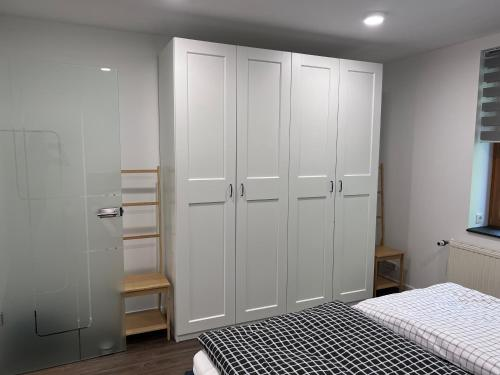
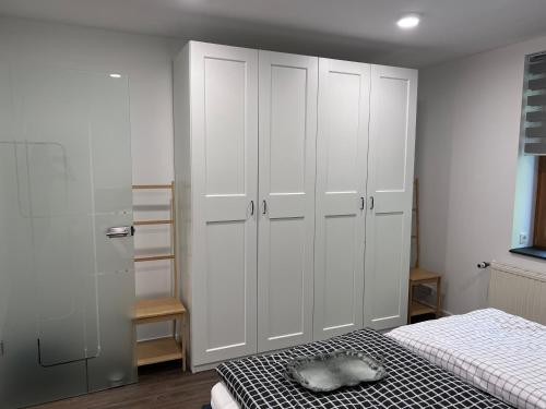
+ serving tray (335, 368)
